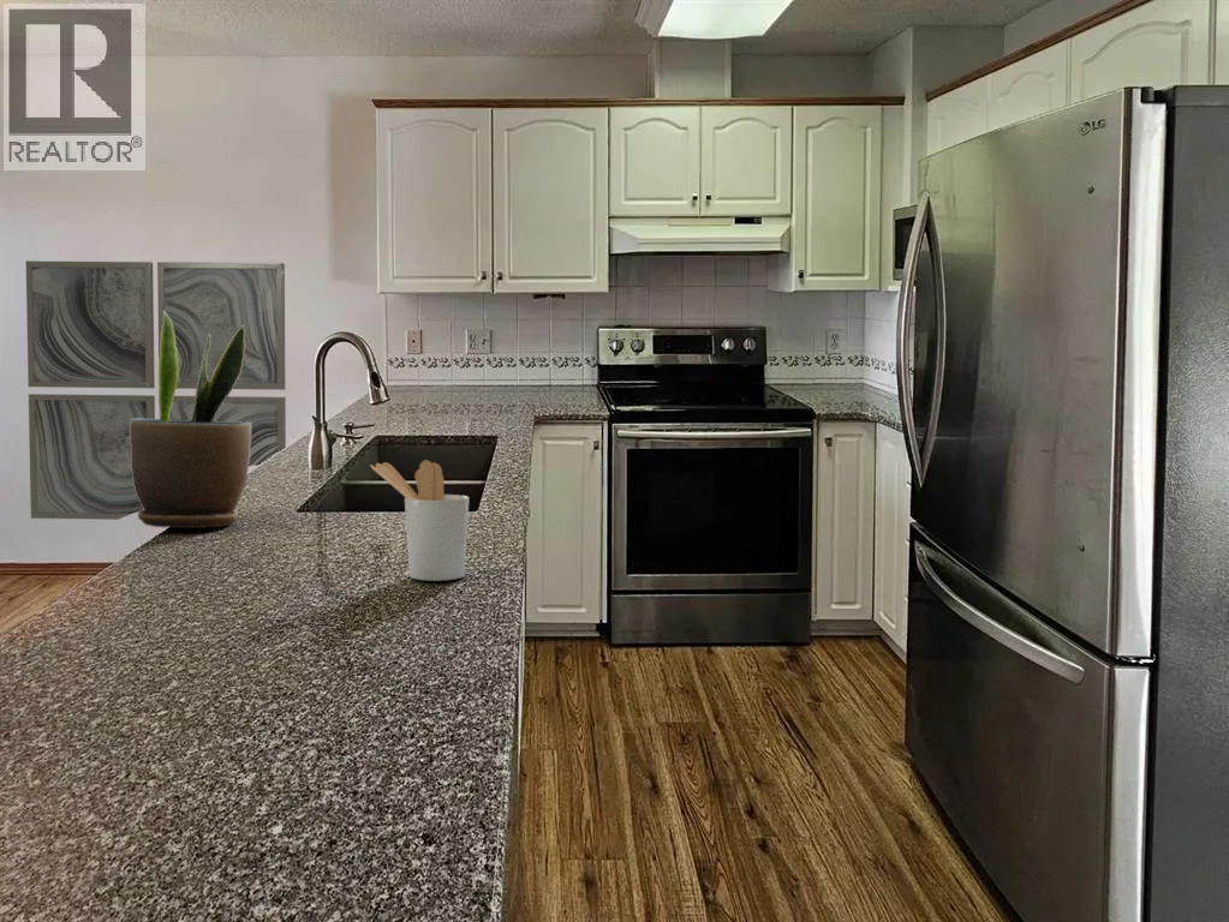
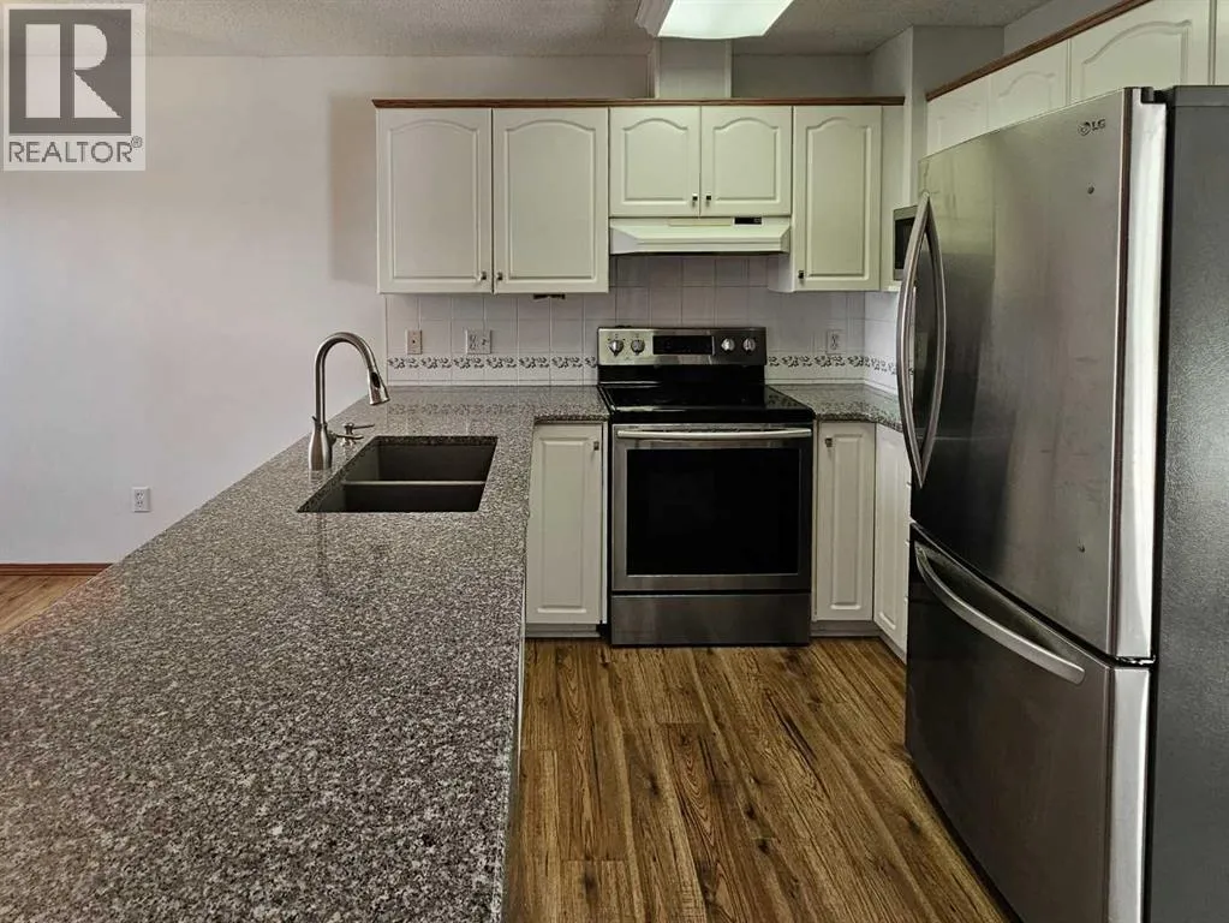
- wall art (154, 395)
- potted plant (191, 417)
- utensil holder (419, 517)
